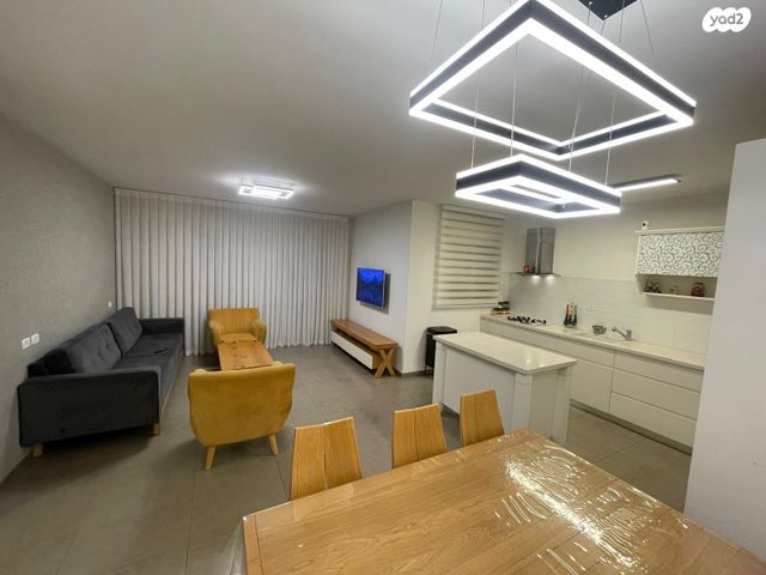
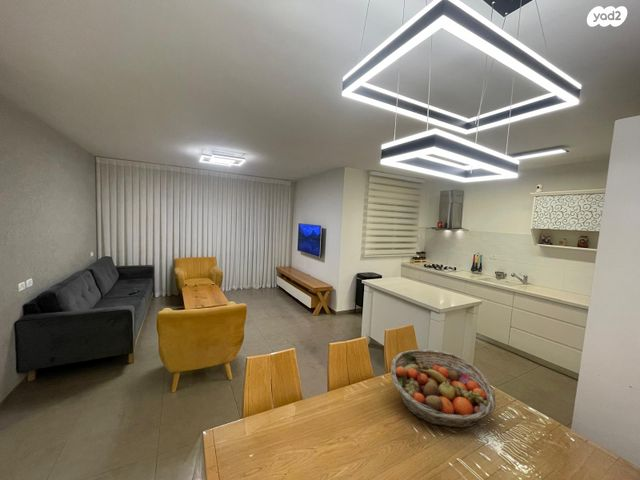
+ fruit basket (439, 386)
